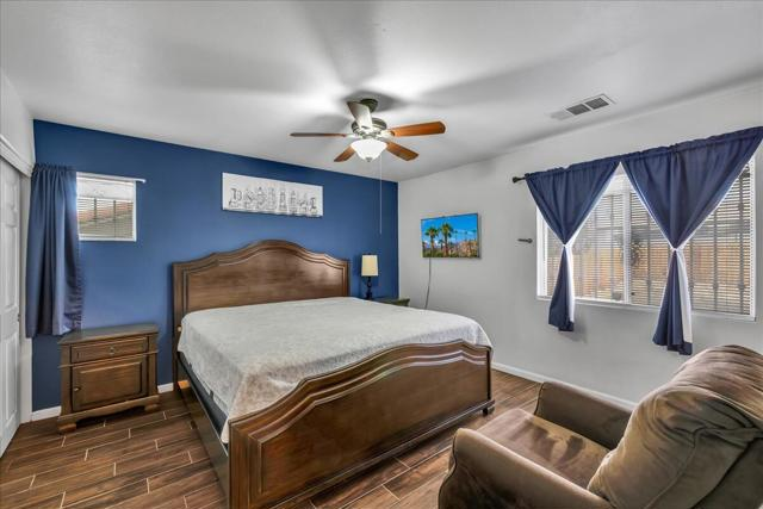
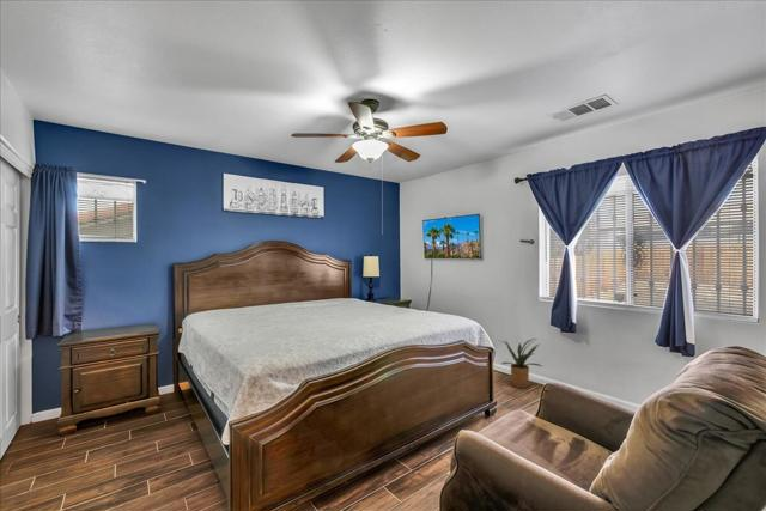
+ house plant (519, 359)
